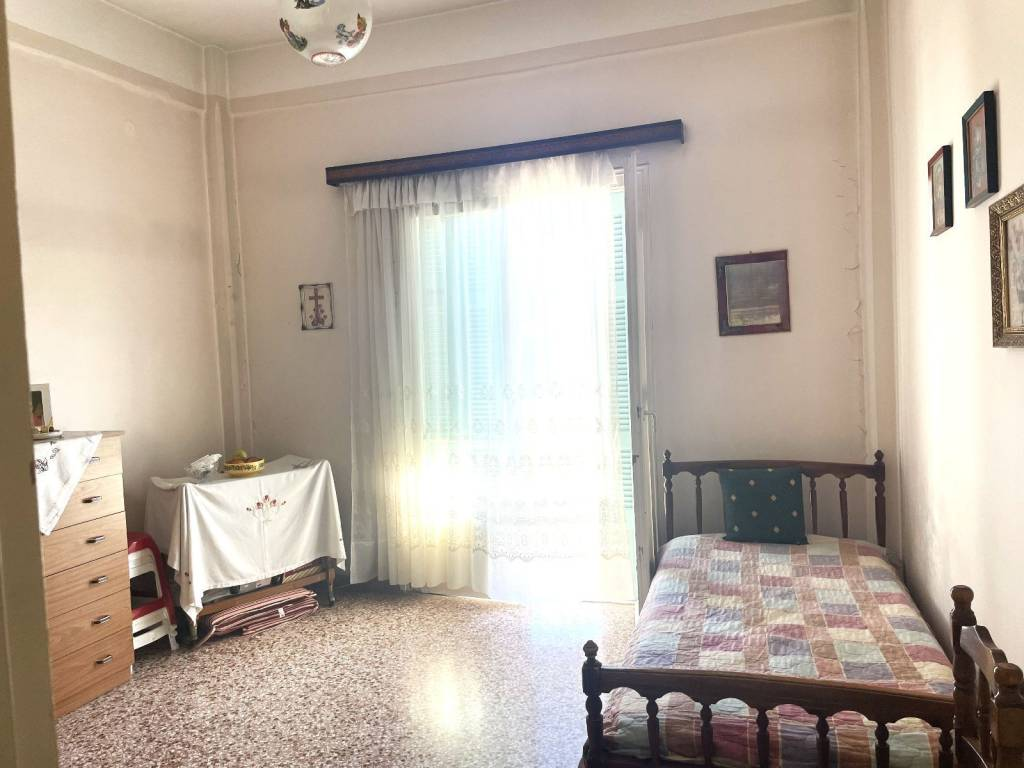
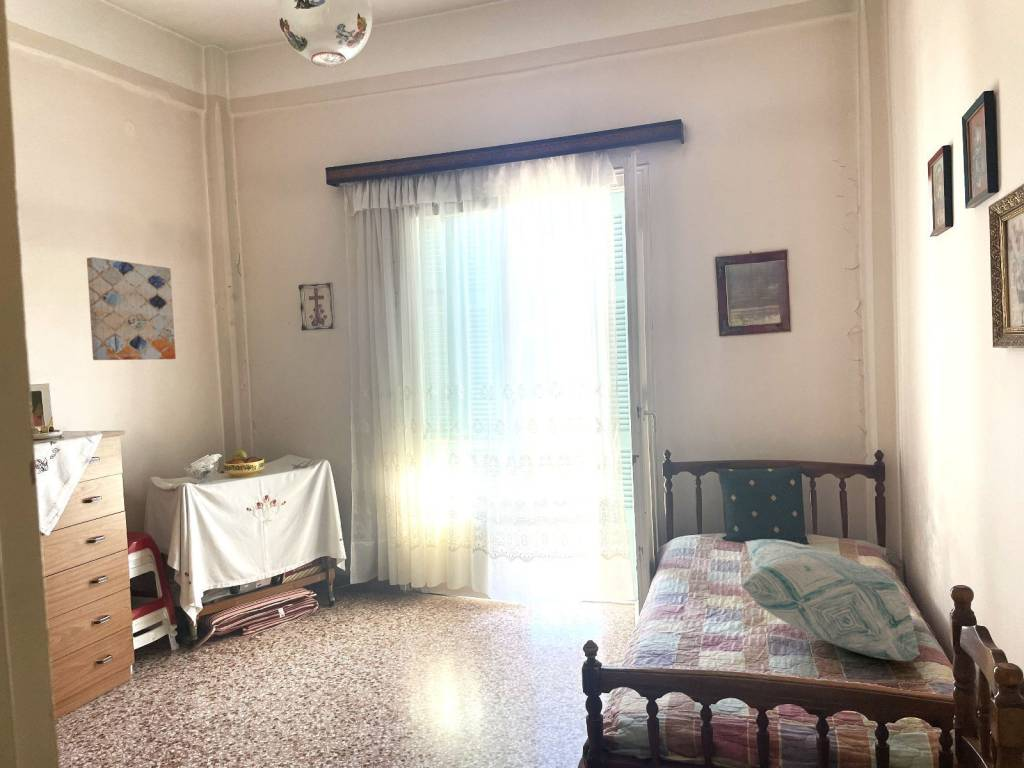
+ decorative pillow (820, 594)
+ wall art (133, 311)
